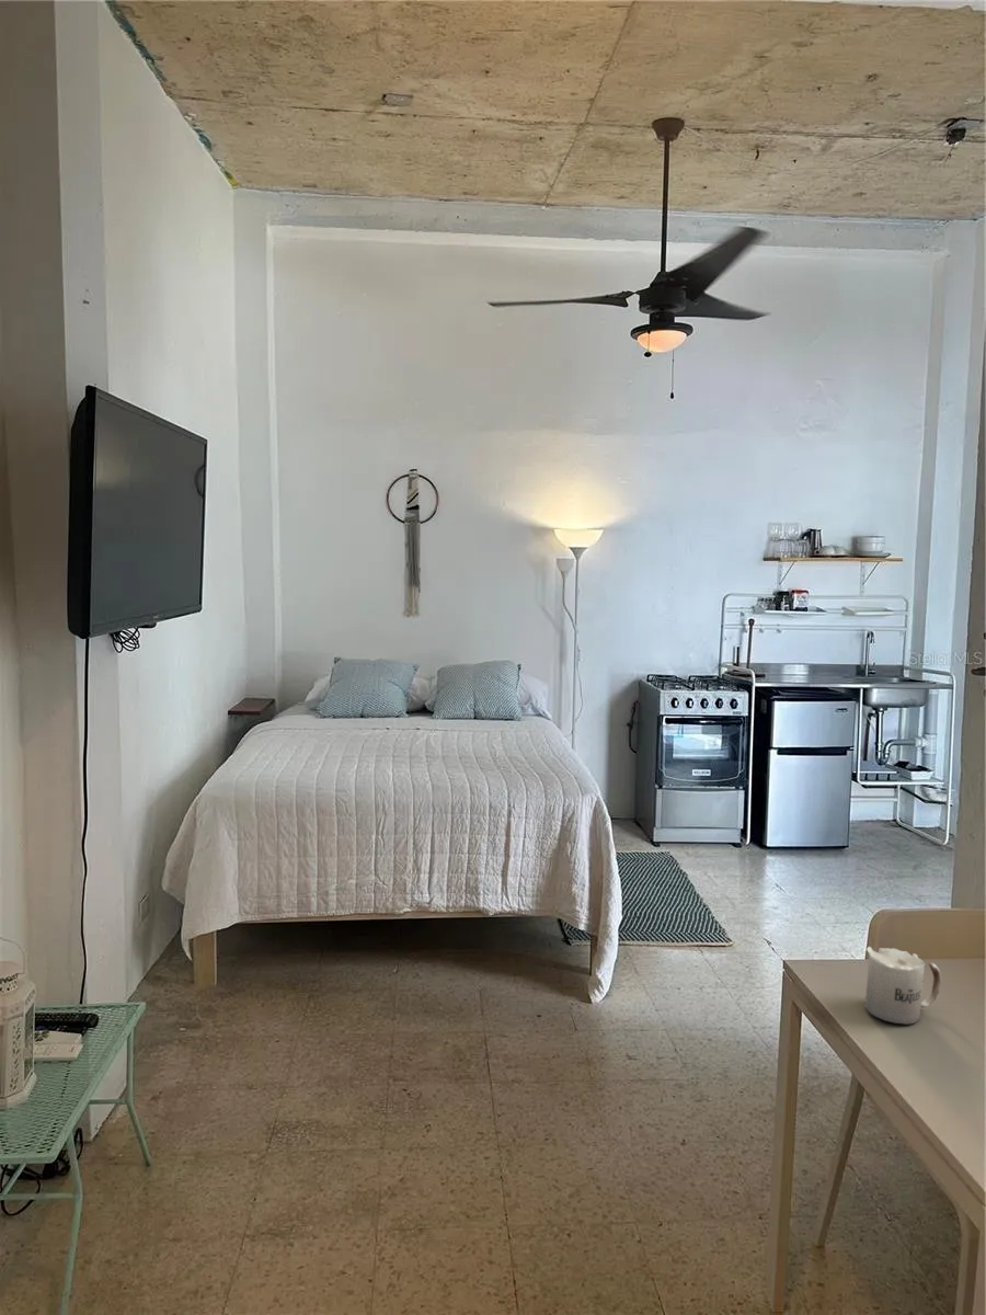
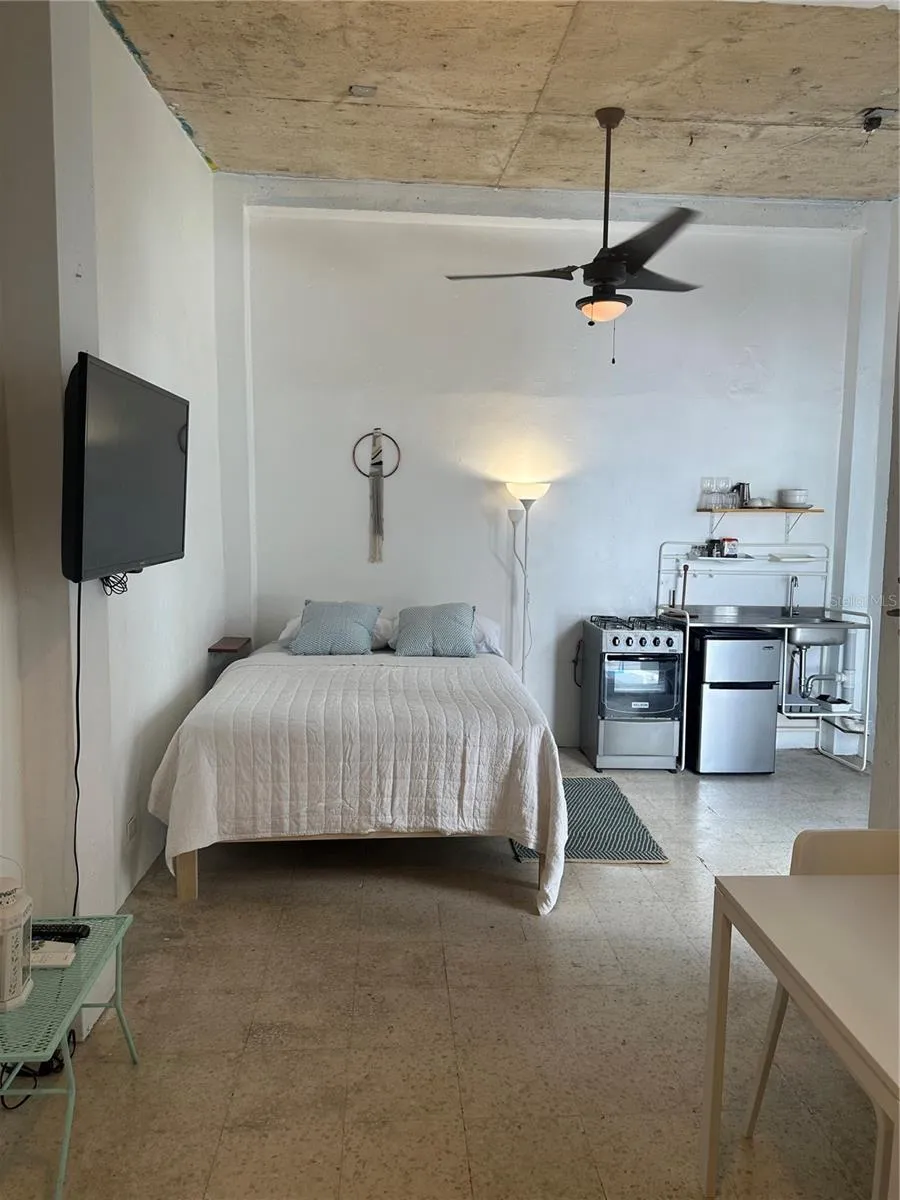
- mug (905, 984)
